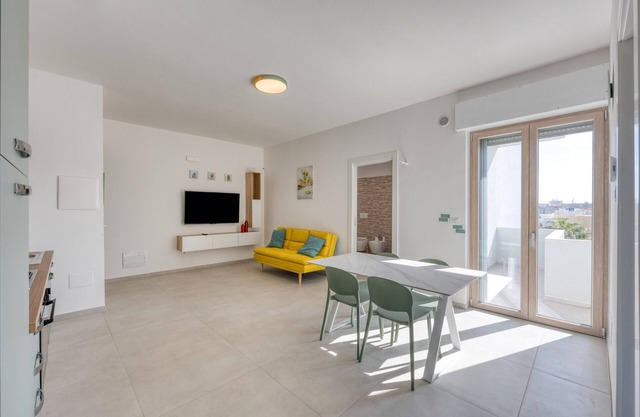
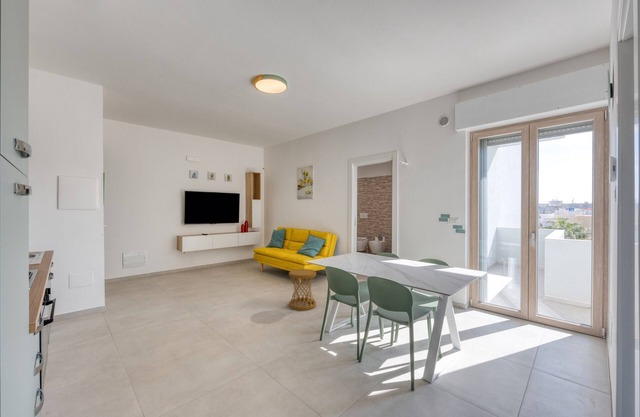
+ side table (303, 288)
